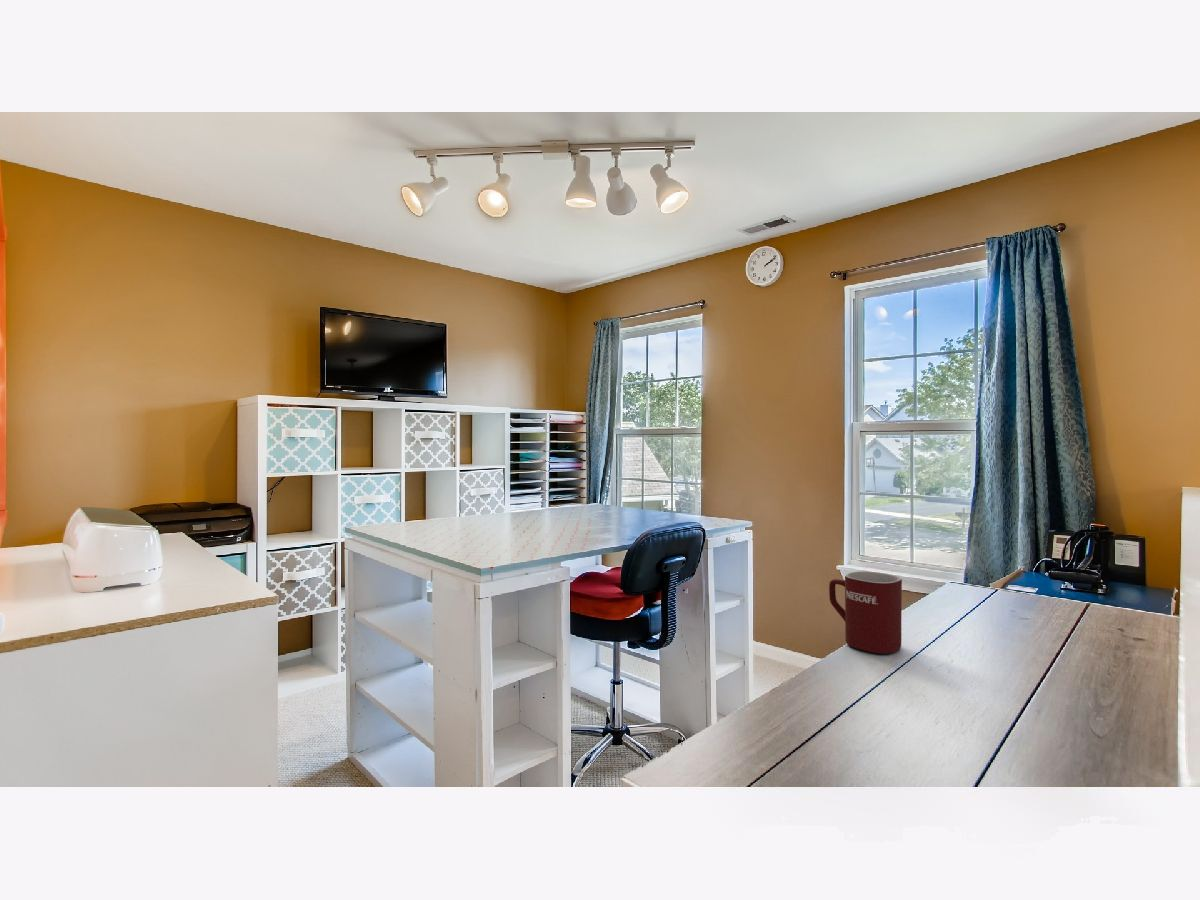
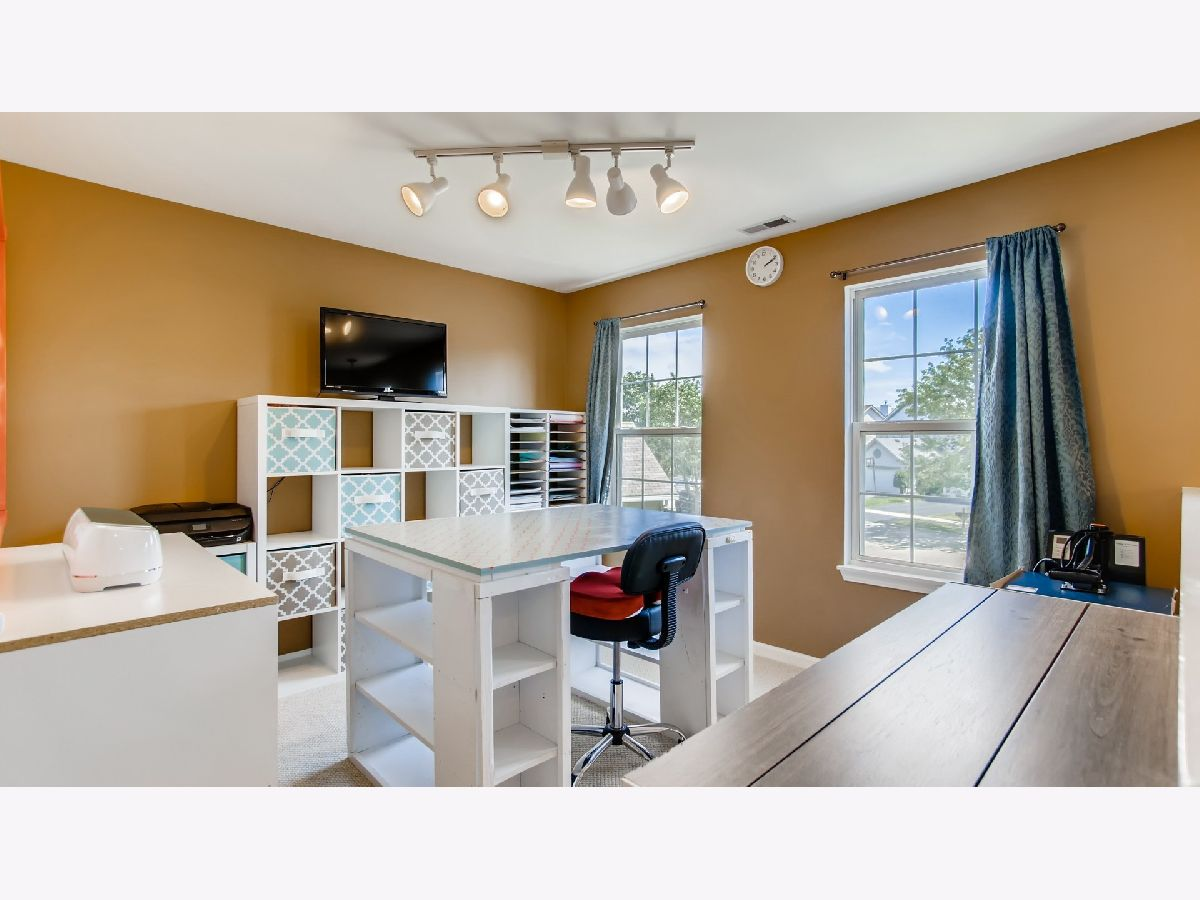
- mug (862, 608)
